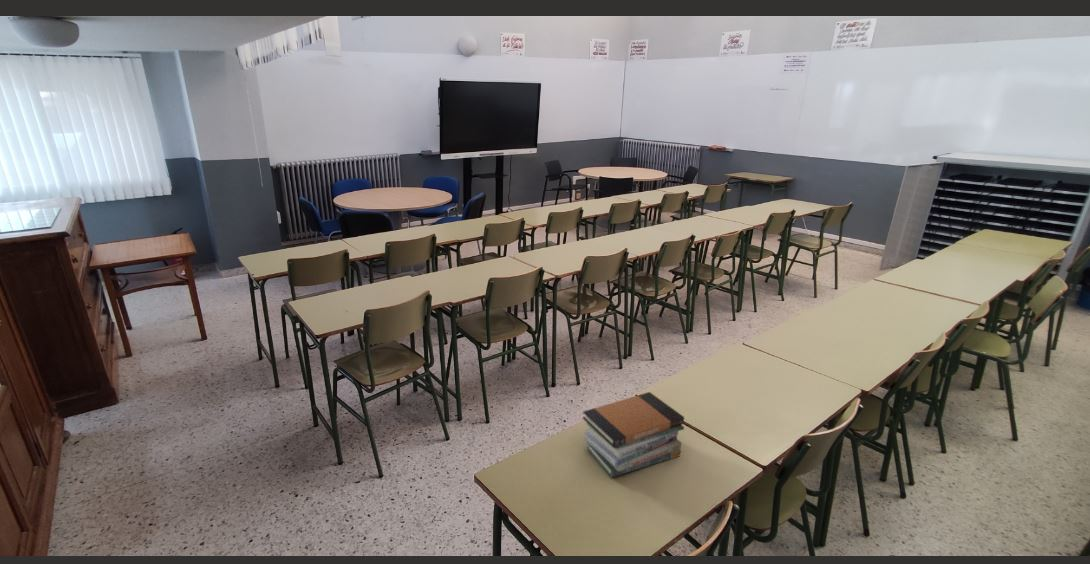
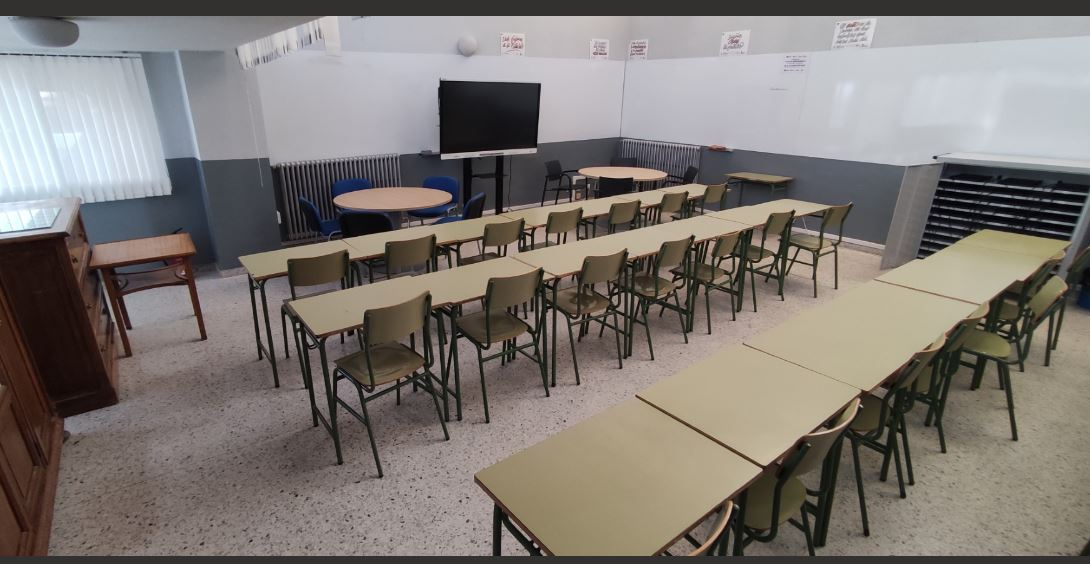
- book stack (632, 433)
